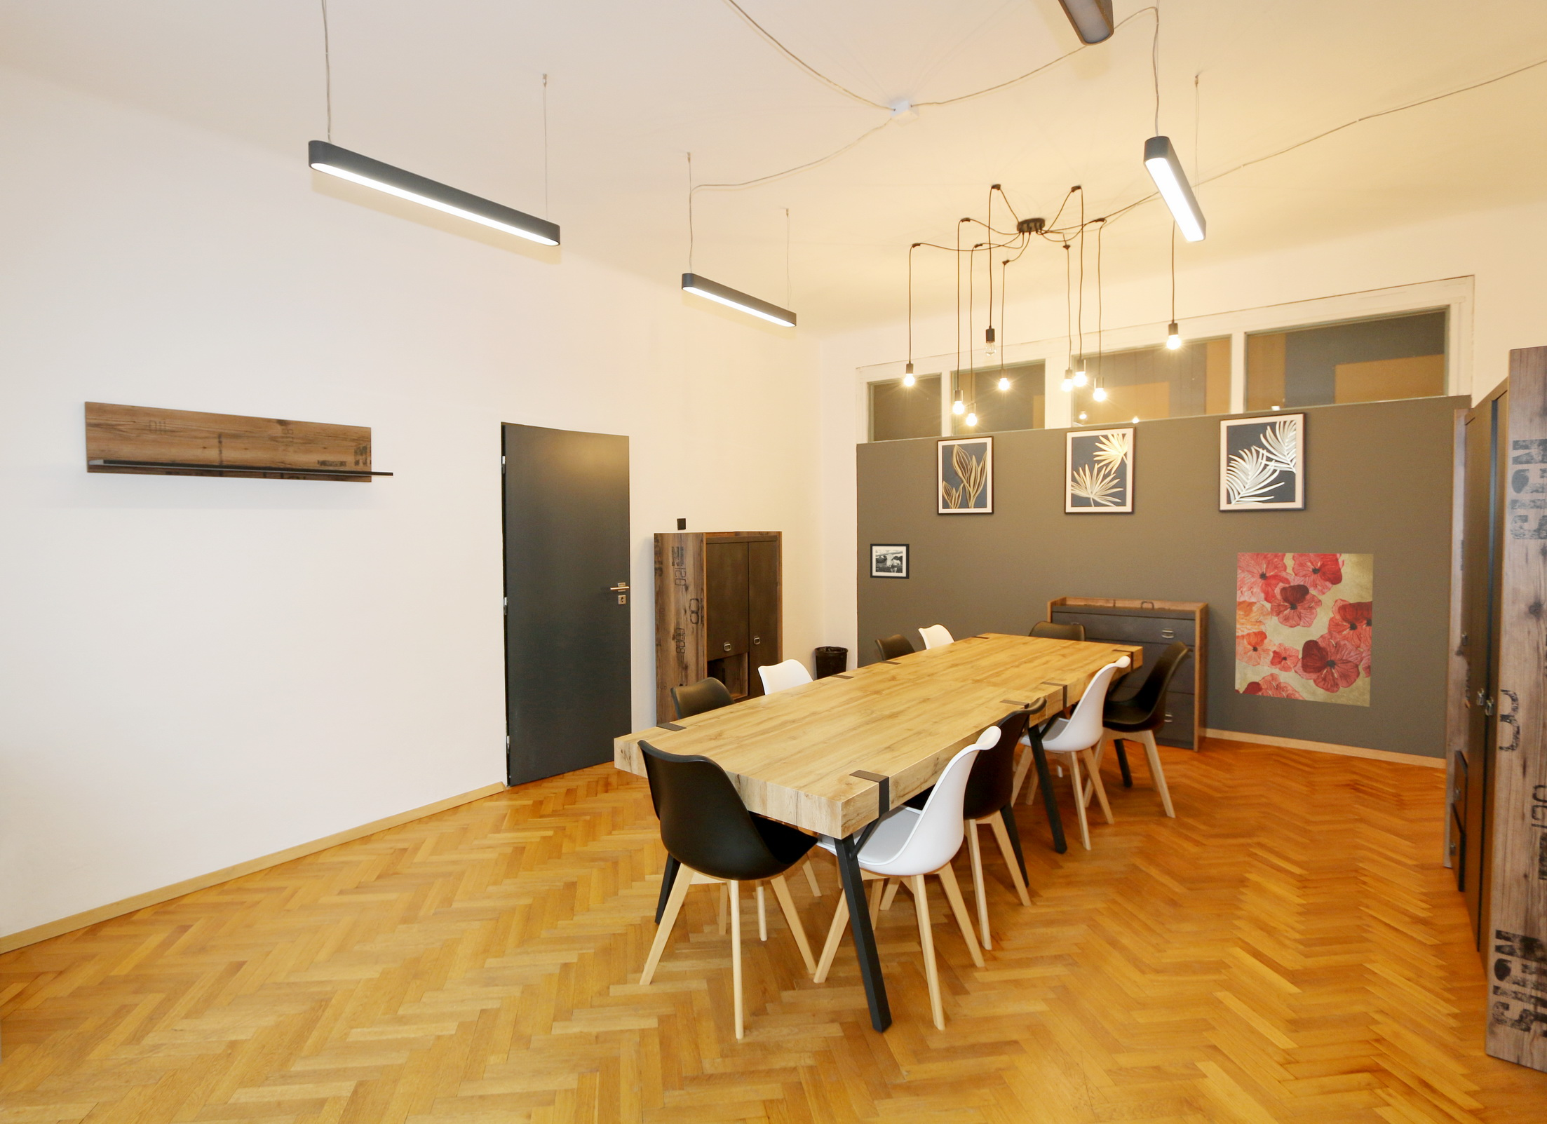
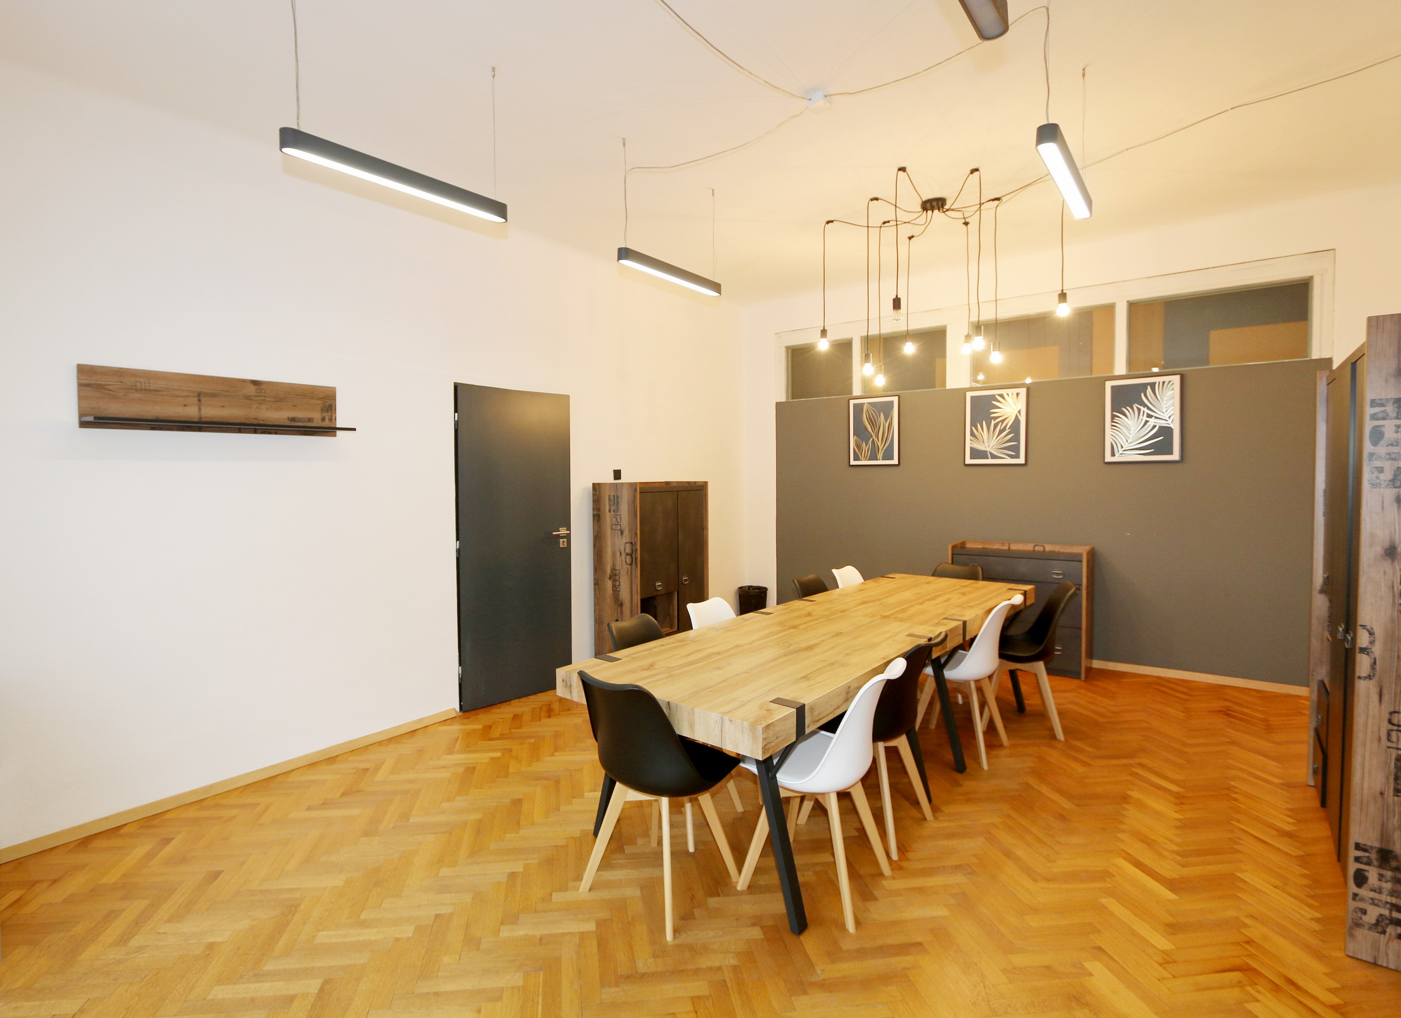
- wall art (1301, 626)
- picture frame (889, 561)
